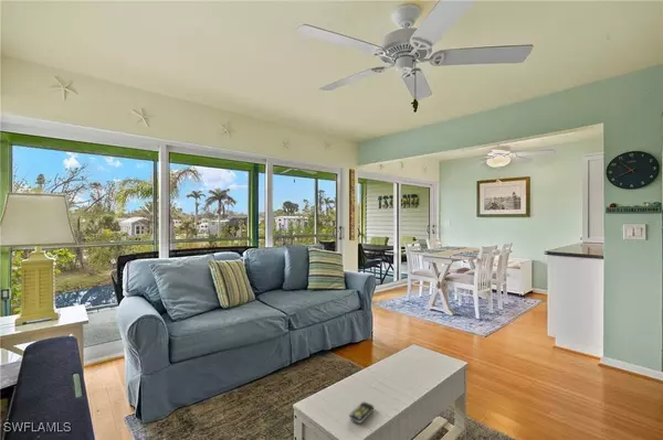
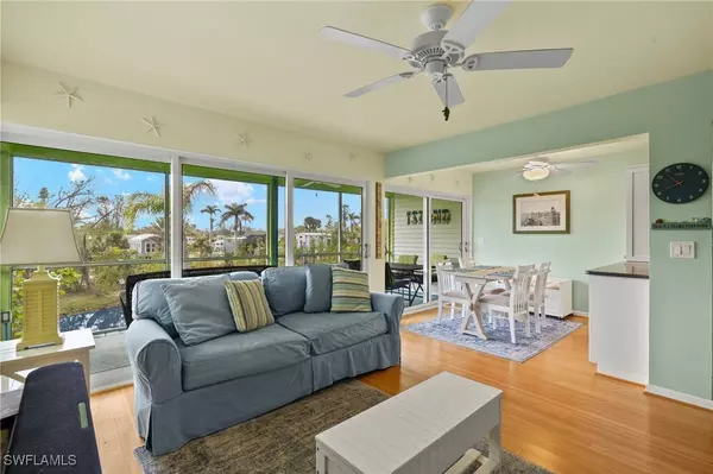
- remote control (361, 411)
